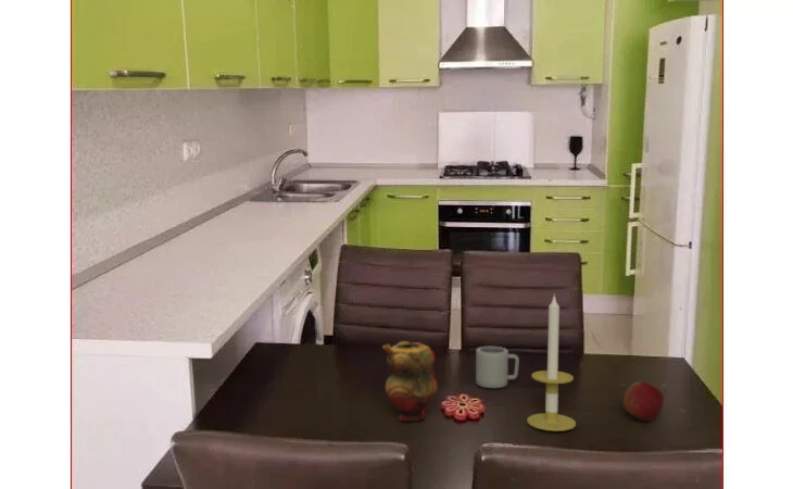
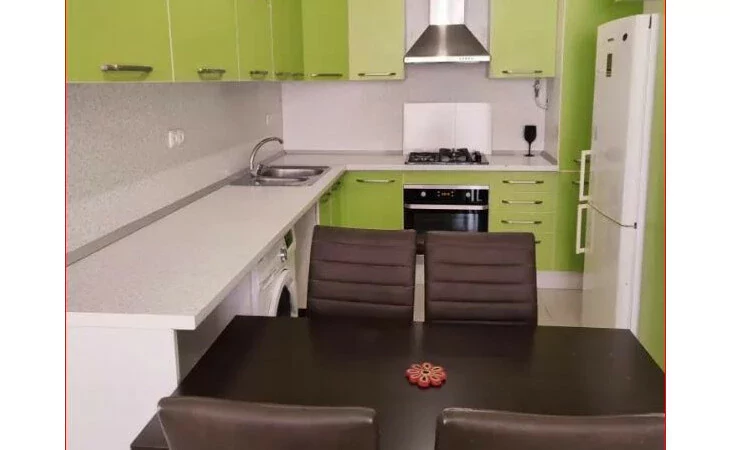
- teapot (412, 375)
- cup (496, 366)
- candle (552, 359)
- apple (643, 400)
